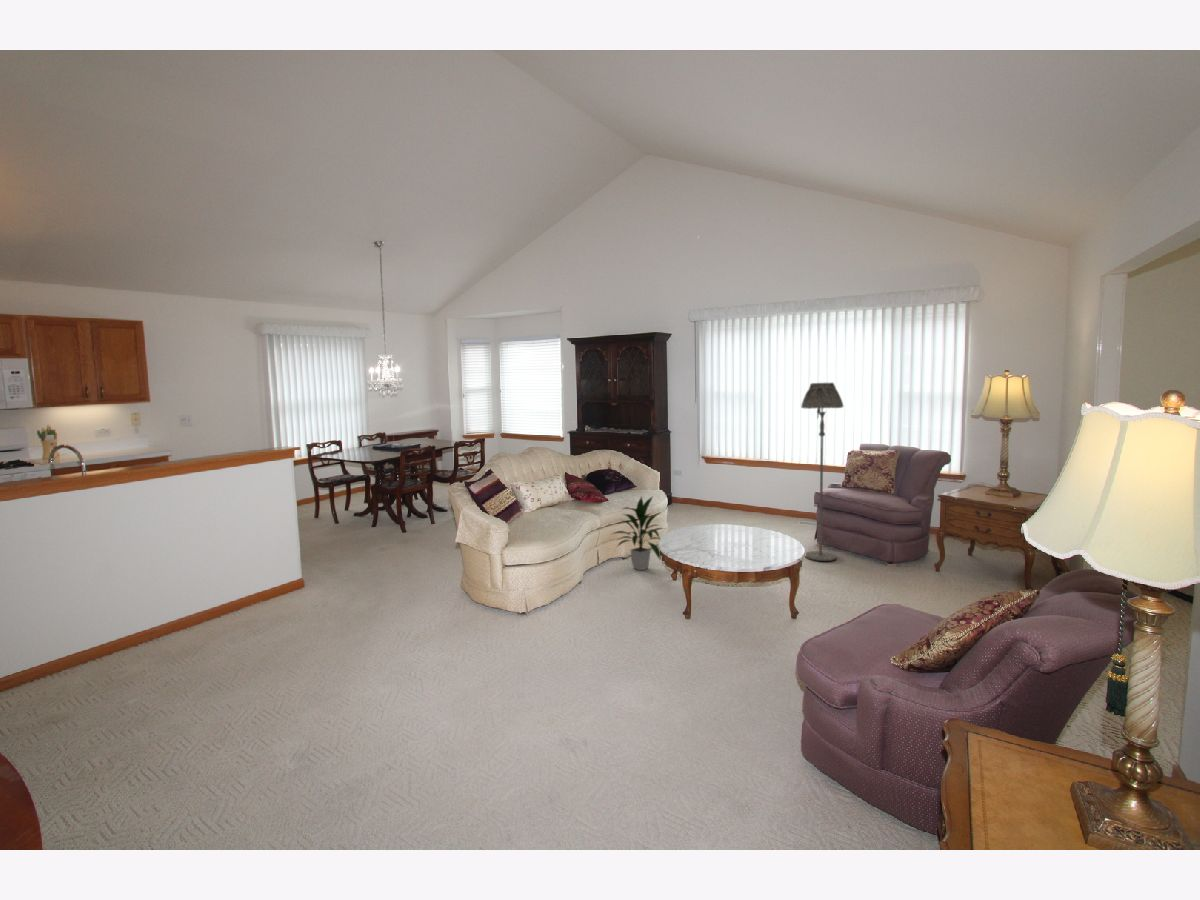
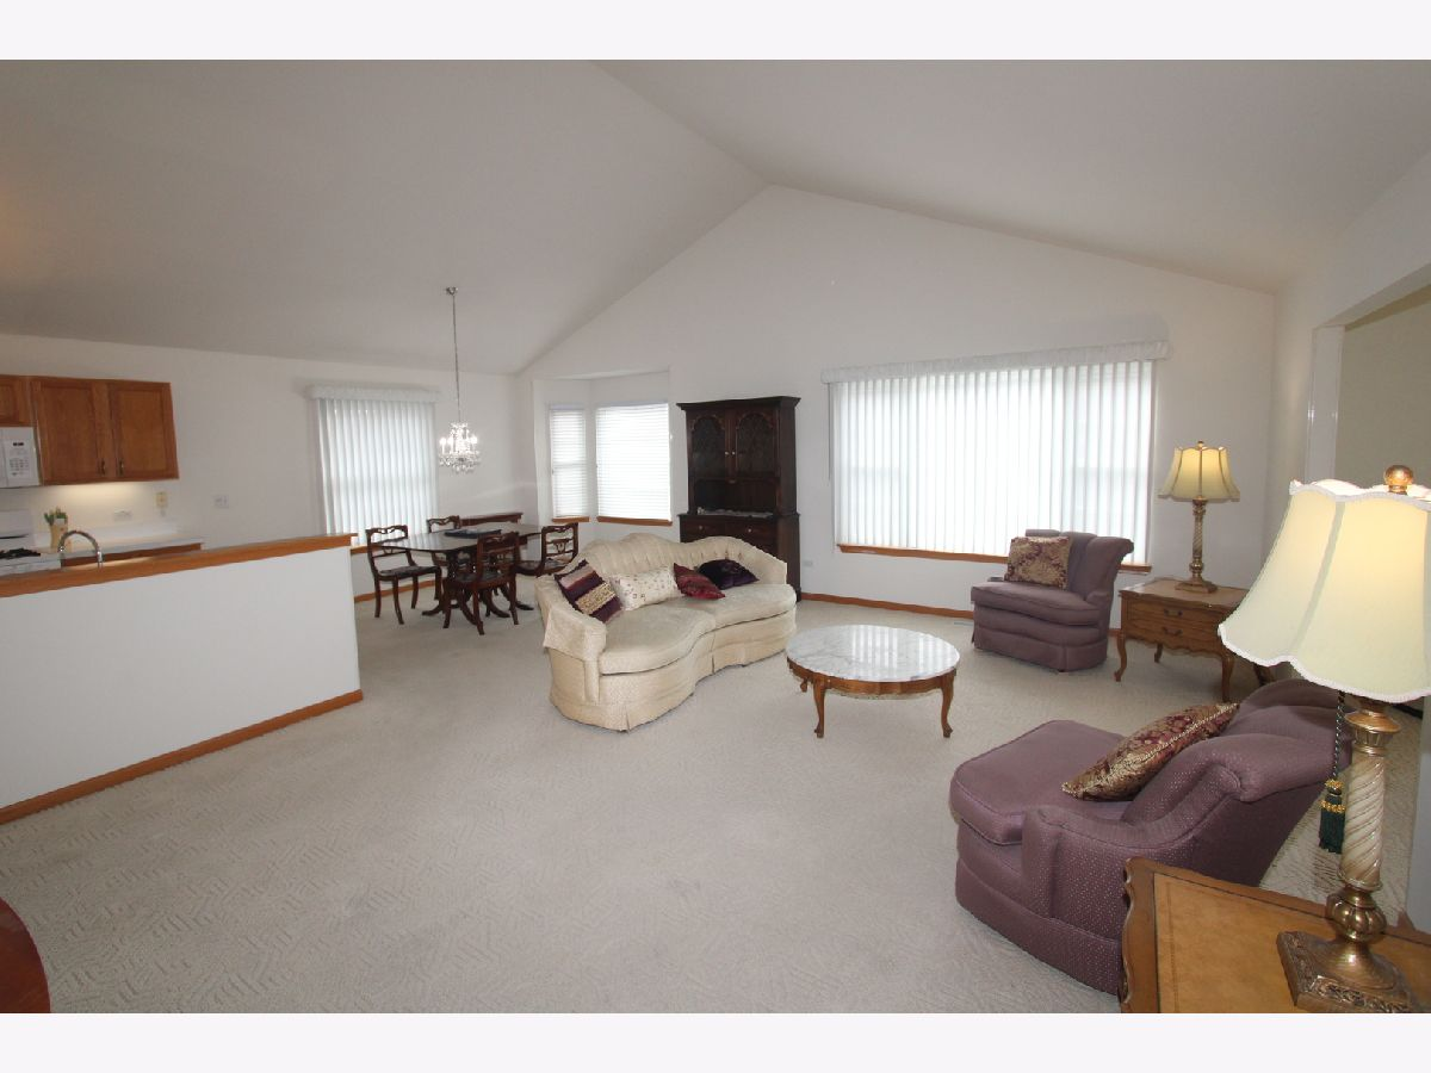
- floor lamp (821, 470)
- indoor plant (640, 533)
